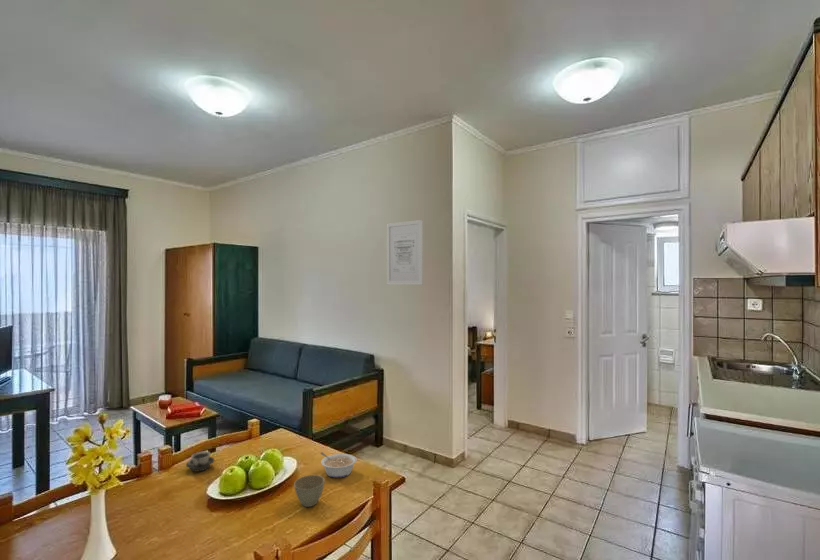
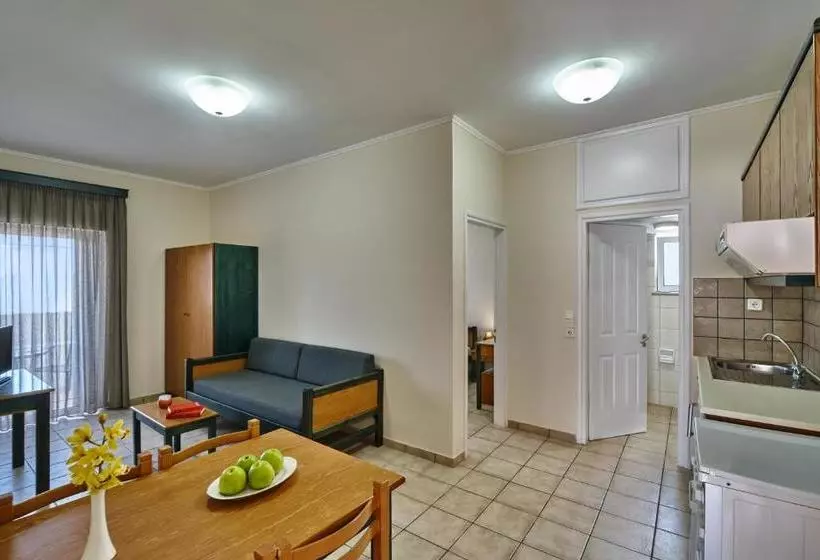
- wall art (404, 253)
- cup (200, 461)
- flower pot (309, 492)
- legume (337, 465)
